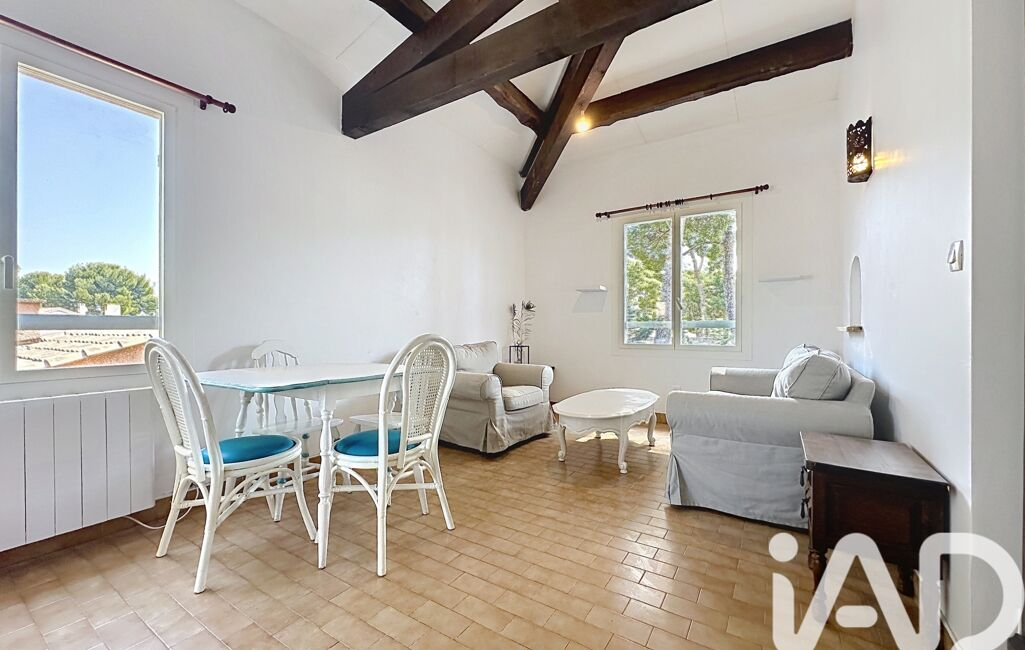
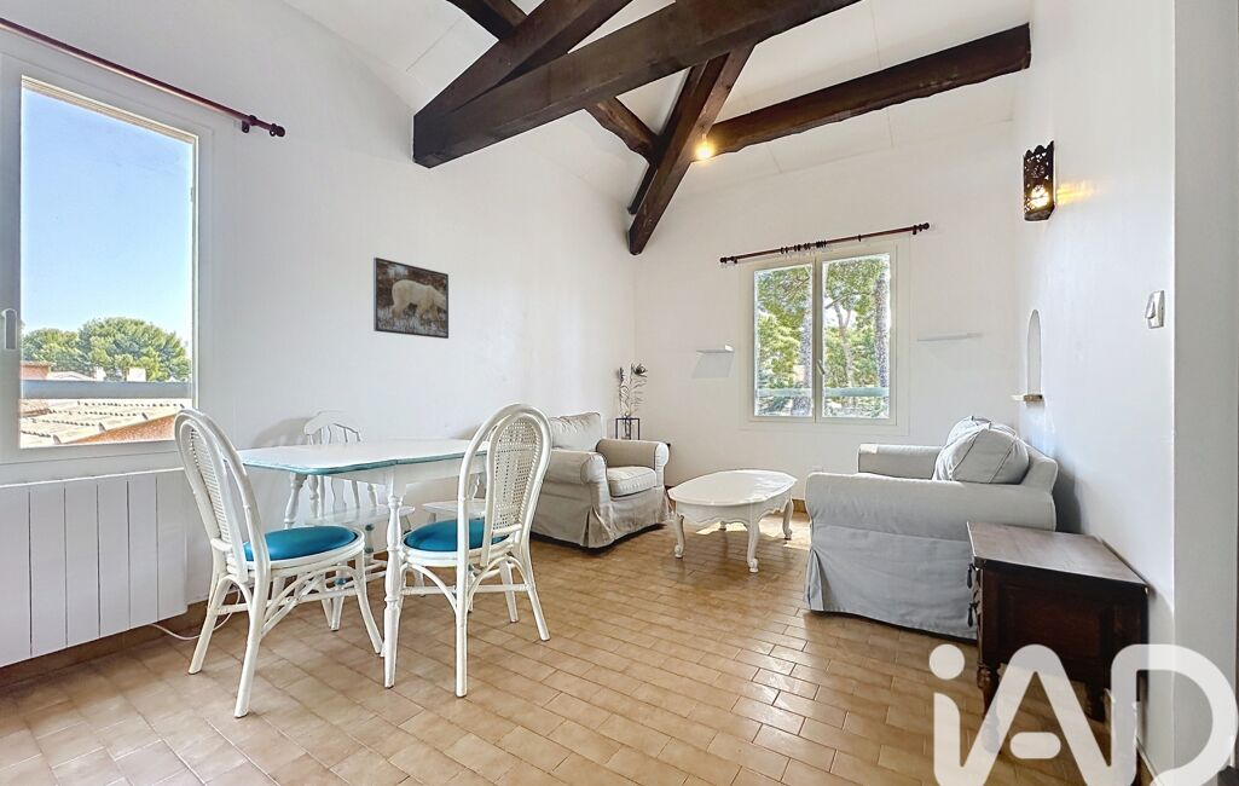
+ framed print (413, 300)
